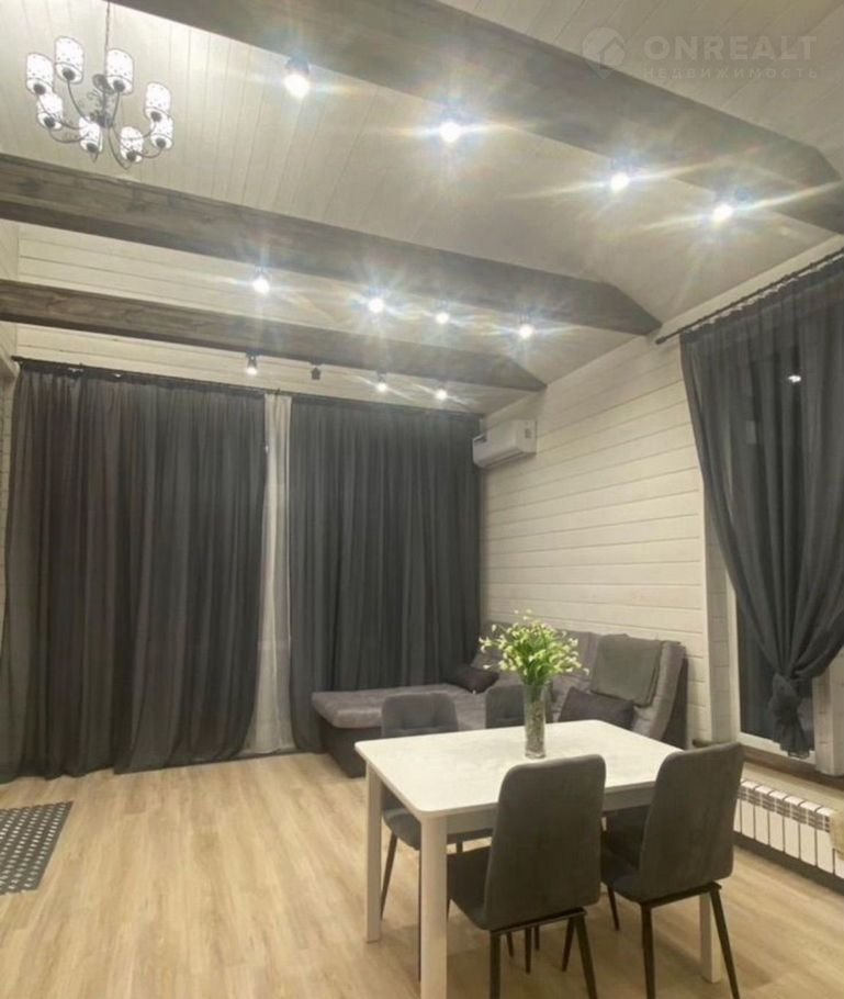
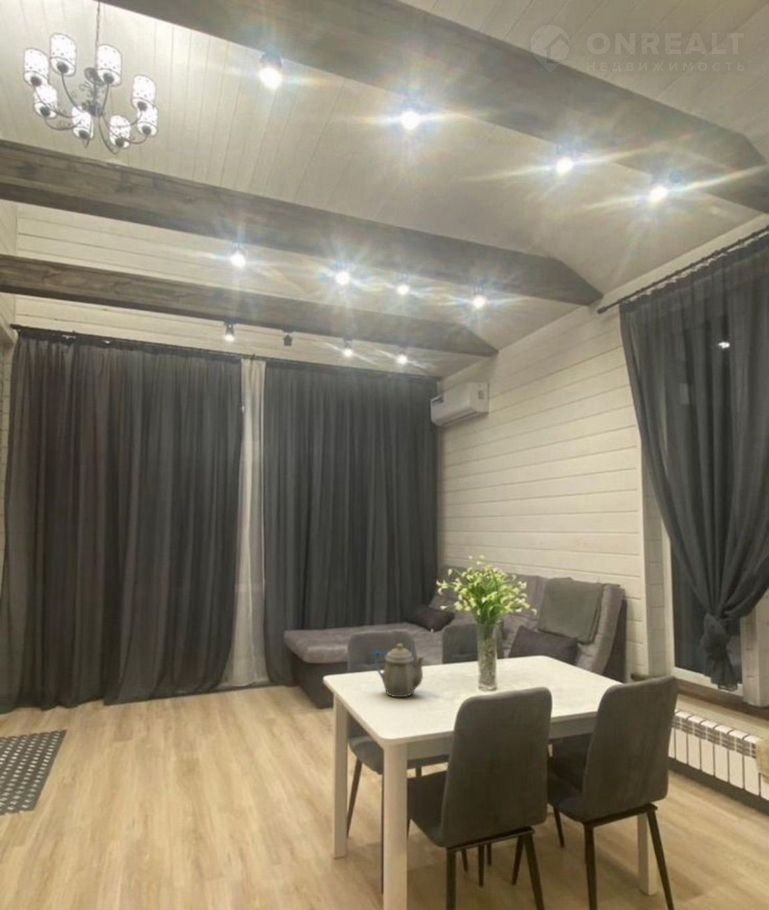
+ teapot (399, 668)
